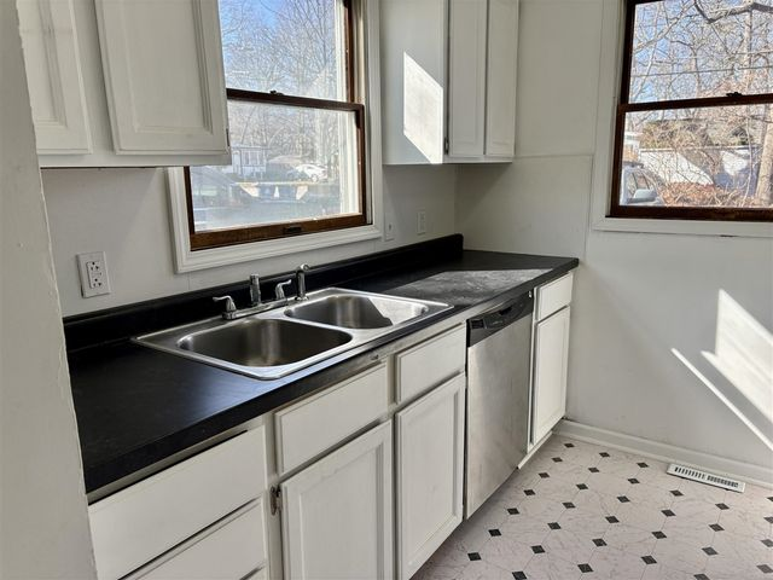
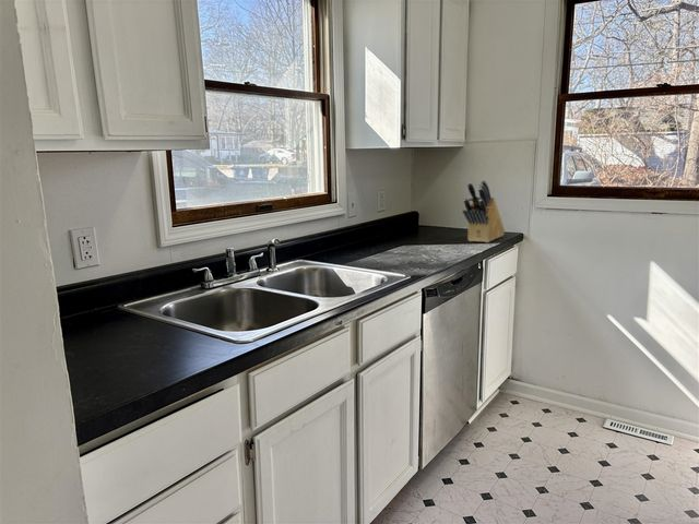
+ knife block (484, 210)
